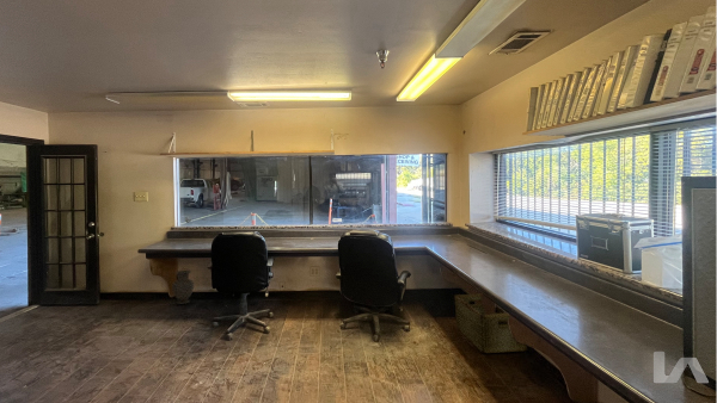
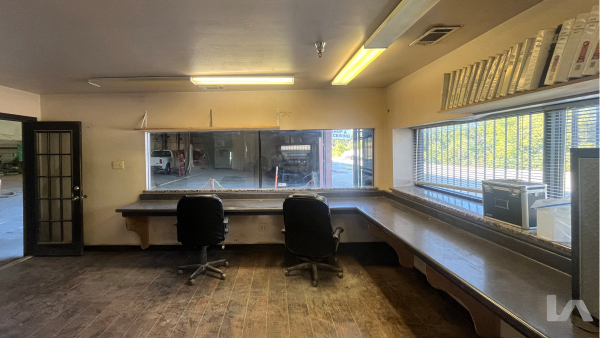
- vase (183, 286)
- hamper (489, 321)
